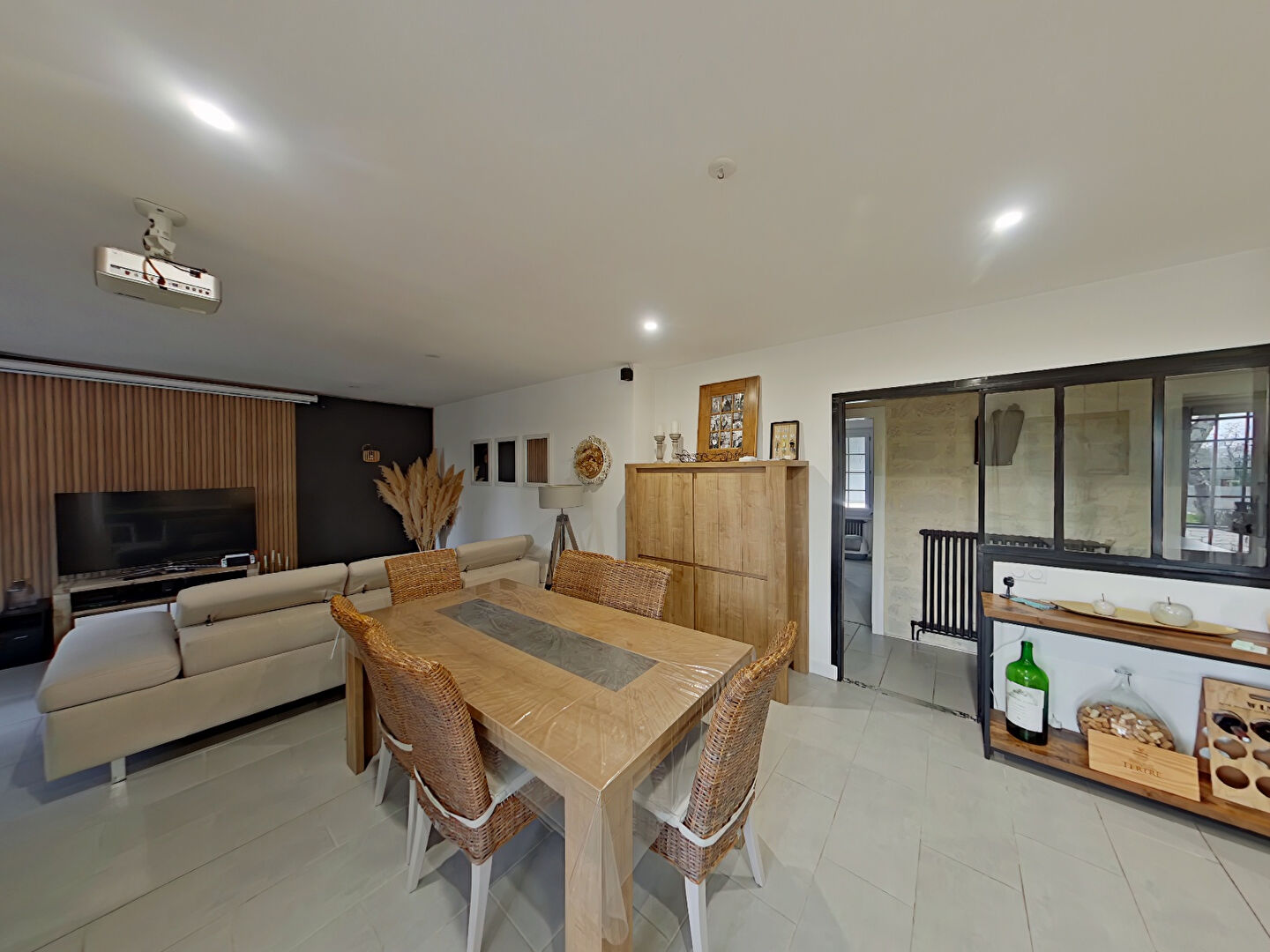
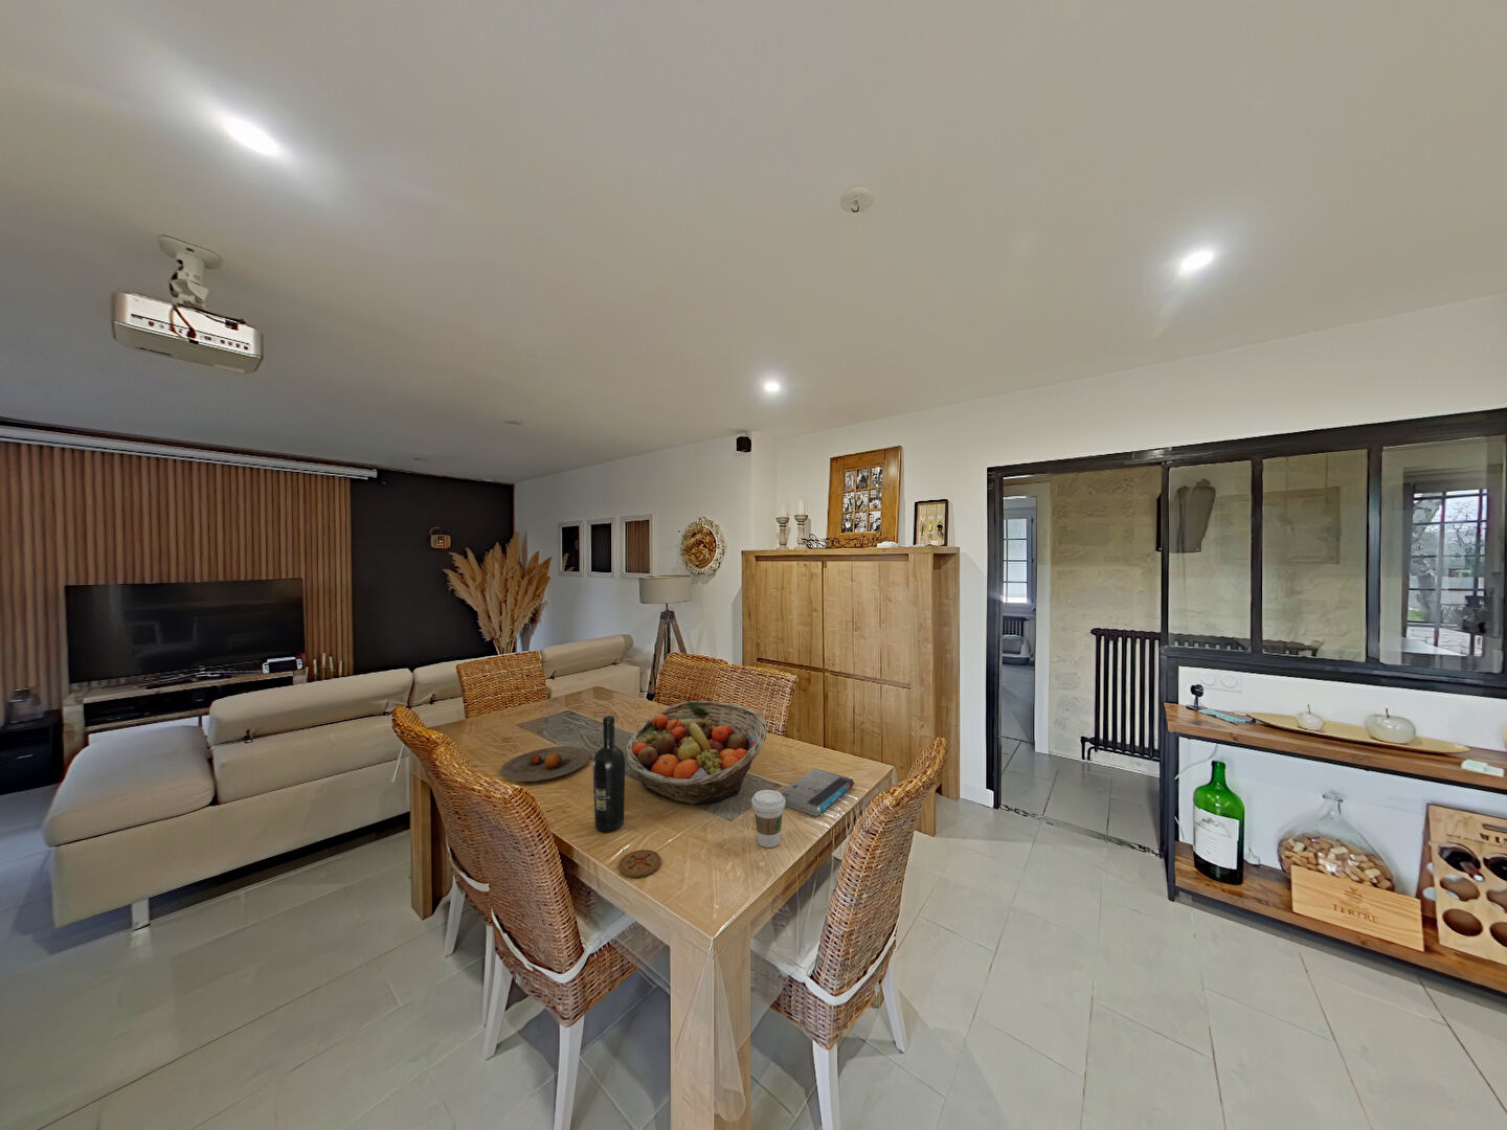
+ coffee cup (768, 818)
+ coaster (640, 862)
+ plate (546, 758)
+ book (816, 791)
+ wine bottle (609, 772)
+ fruit basket (695, 747)
